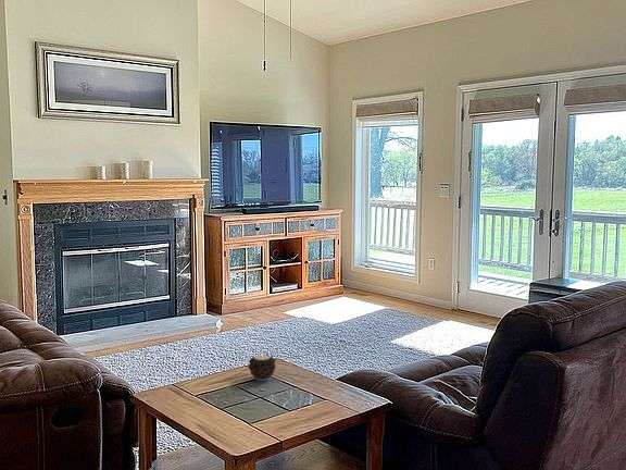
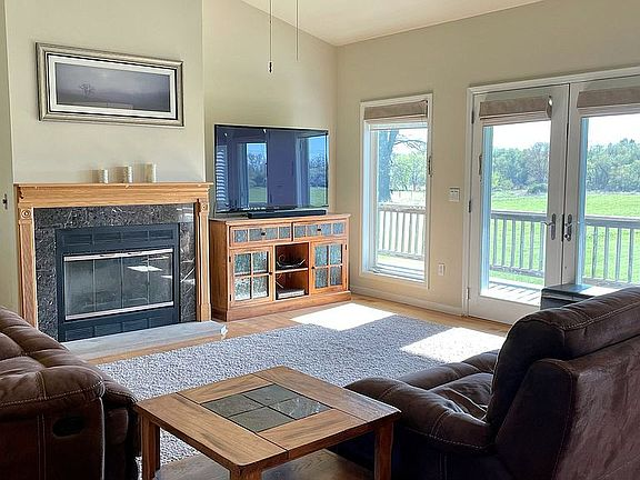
- candle (262, 366)
